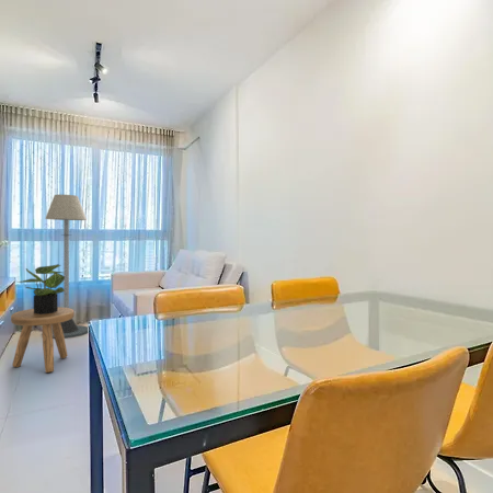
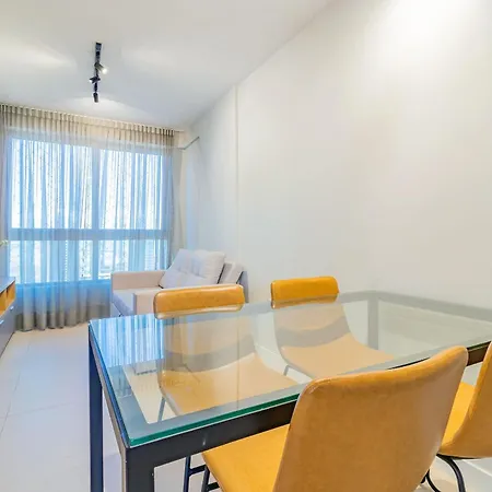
- potted plant (44, 287)
- floor lamp (66, 264)
- stool (43, 339)
